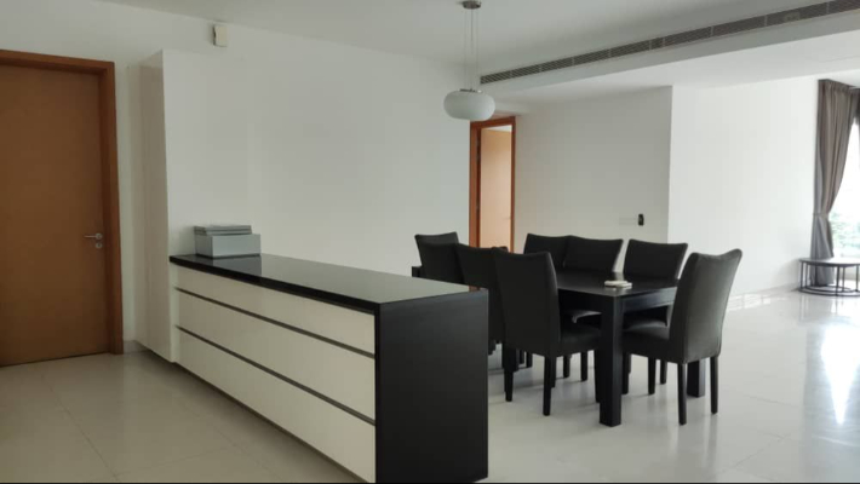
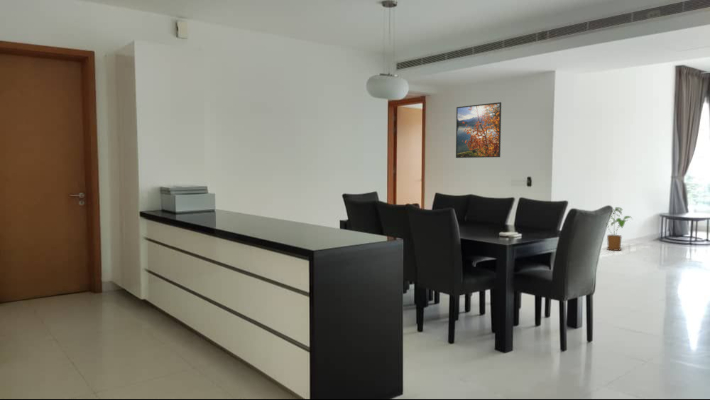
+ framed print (477, 131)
+ house plant (616, 229)
